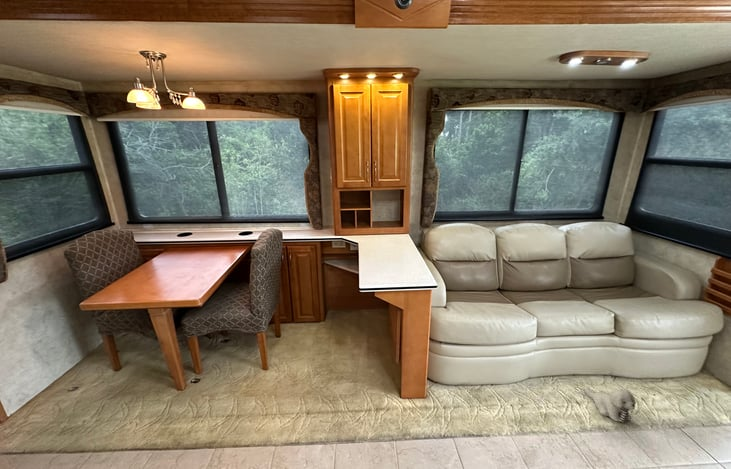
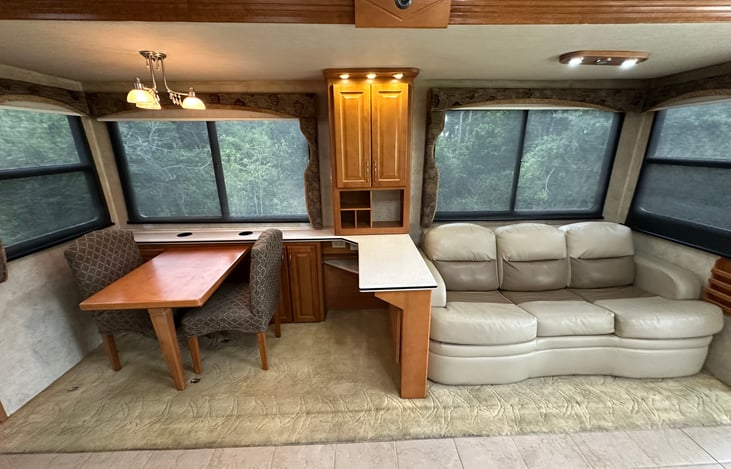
- plush toy (610, 395)
